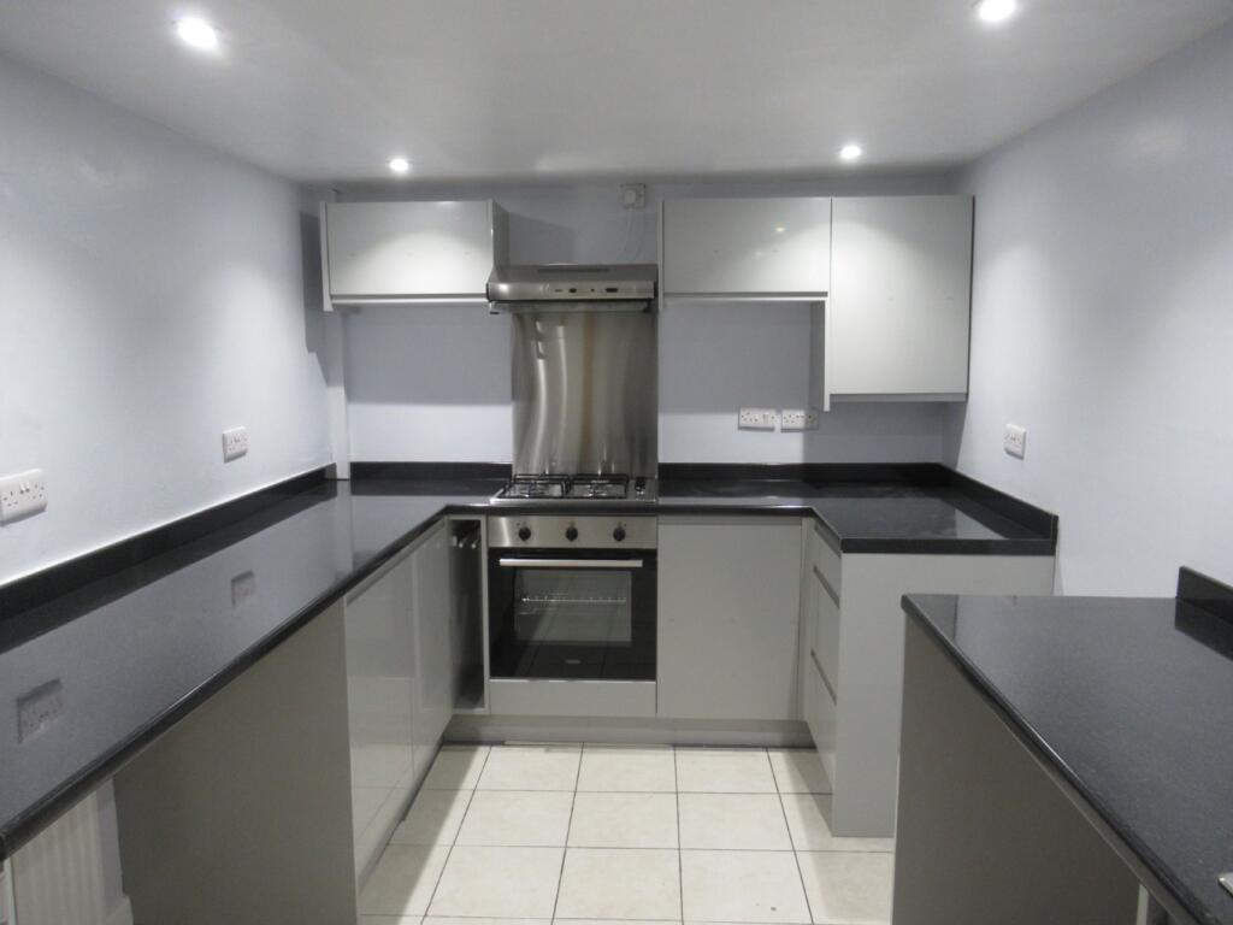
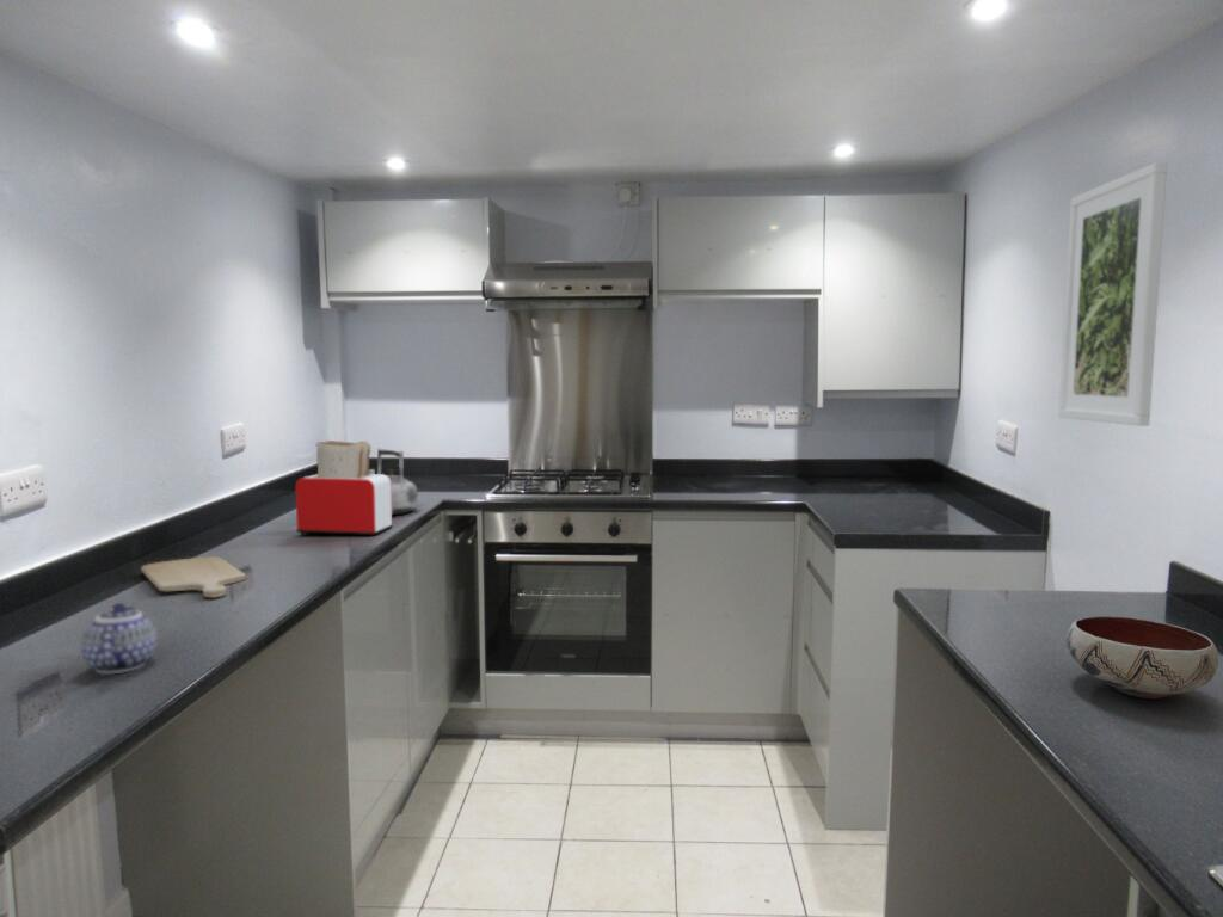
+ chopping board (197, 577)
+ teapot (119, 634)
+ bowl (1138, 660)
+ toaster (340, 486)
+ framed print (1106, 302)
+ kettle (389, 479)
